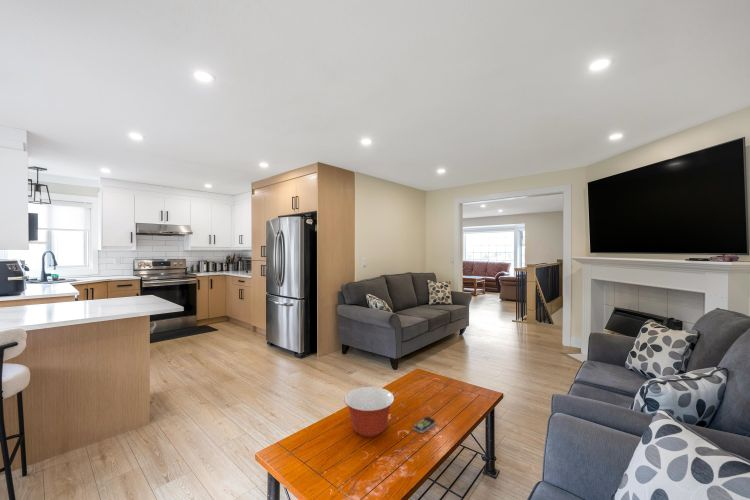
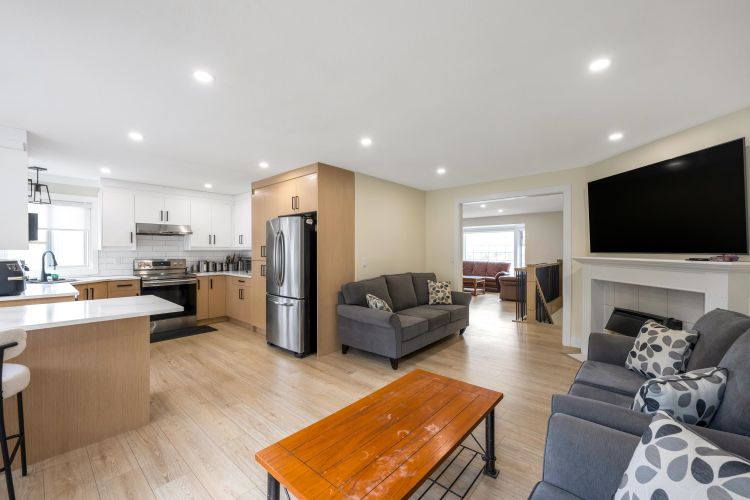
- remote control (424, 424)
- mixing bowl (369, 413)
